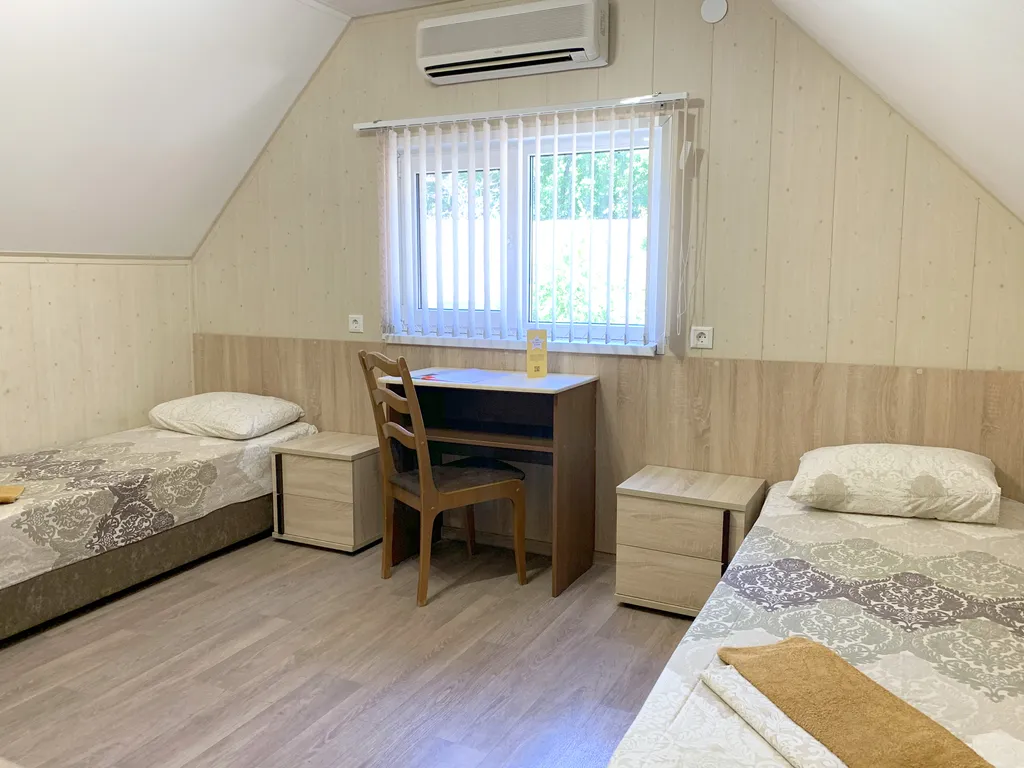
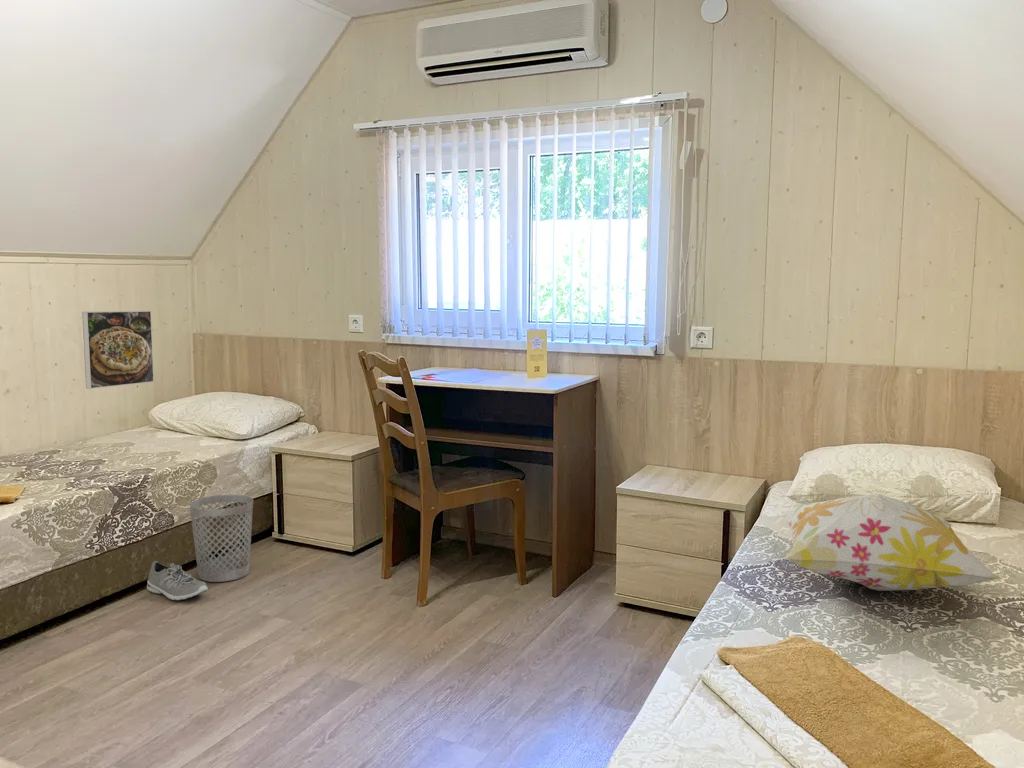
+ decorative pillow (874, 540)
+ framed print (119, 348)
+ sneaker (174, 579)
+ wastebasket (222, 538)
